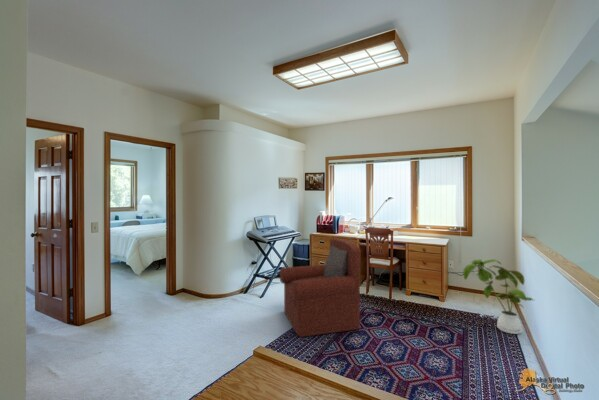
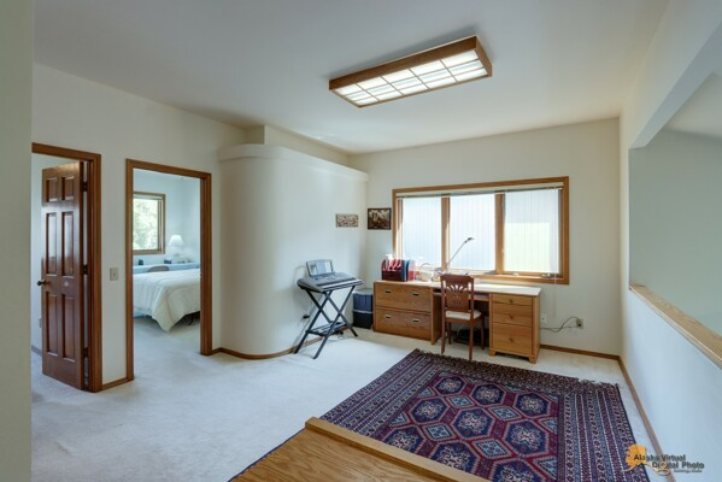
- house plant (495, 294)
- armchair (317, 280)
